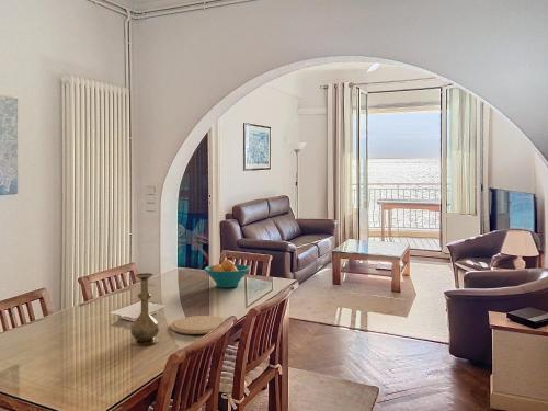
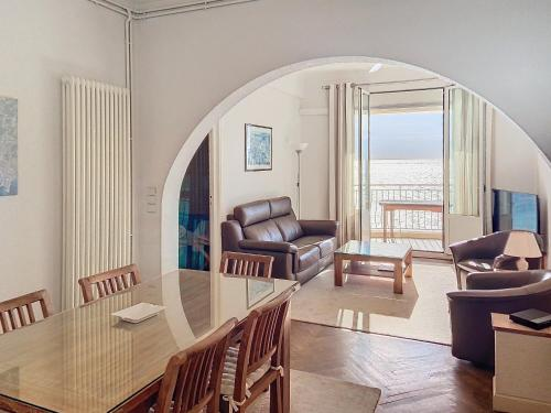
- fruit bowl (227, 272)
- vase (145, 307)
- plate (199, 323)
